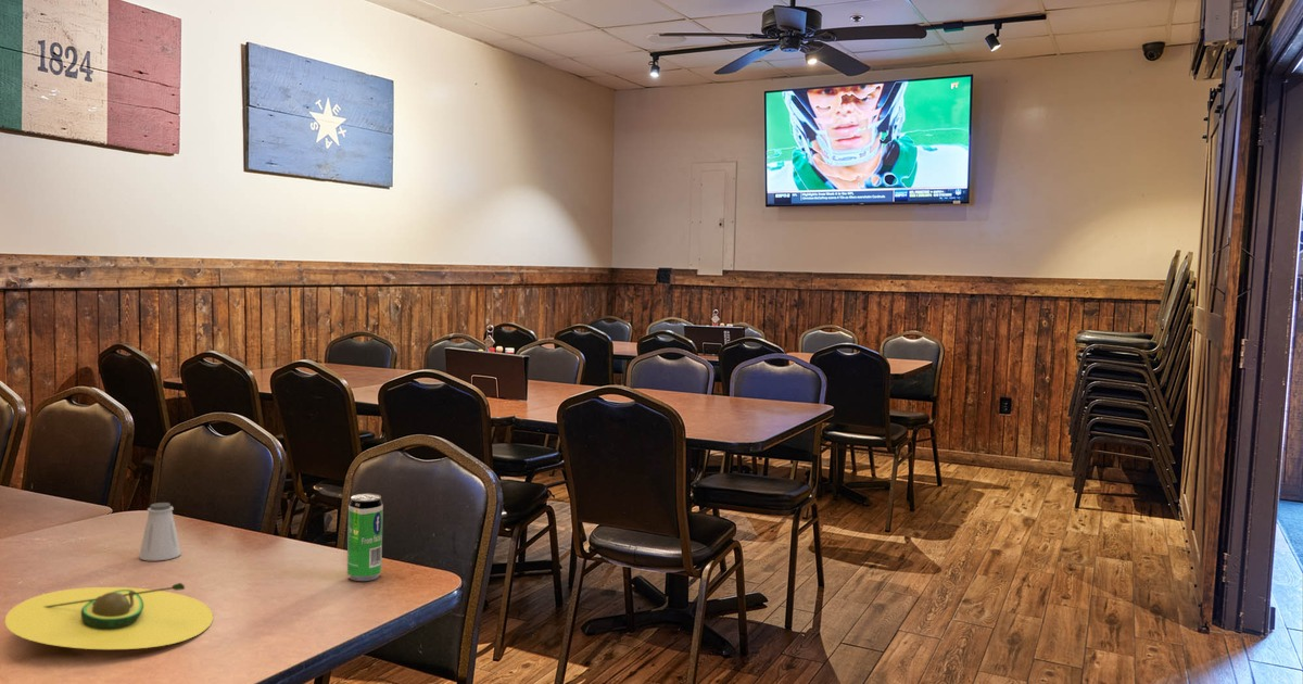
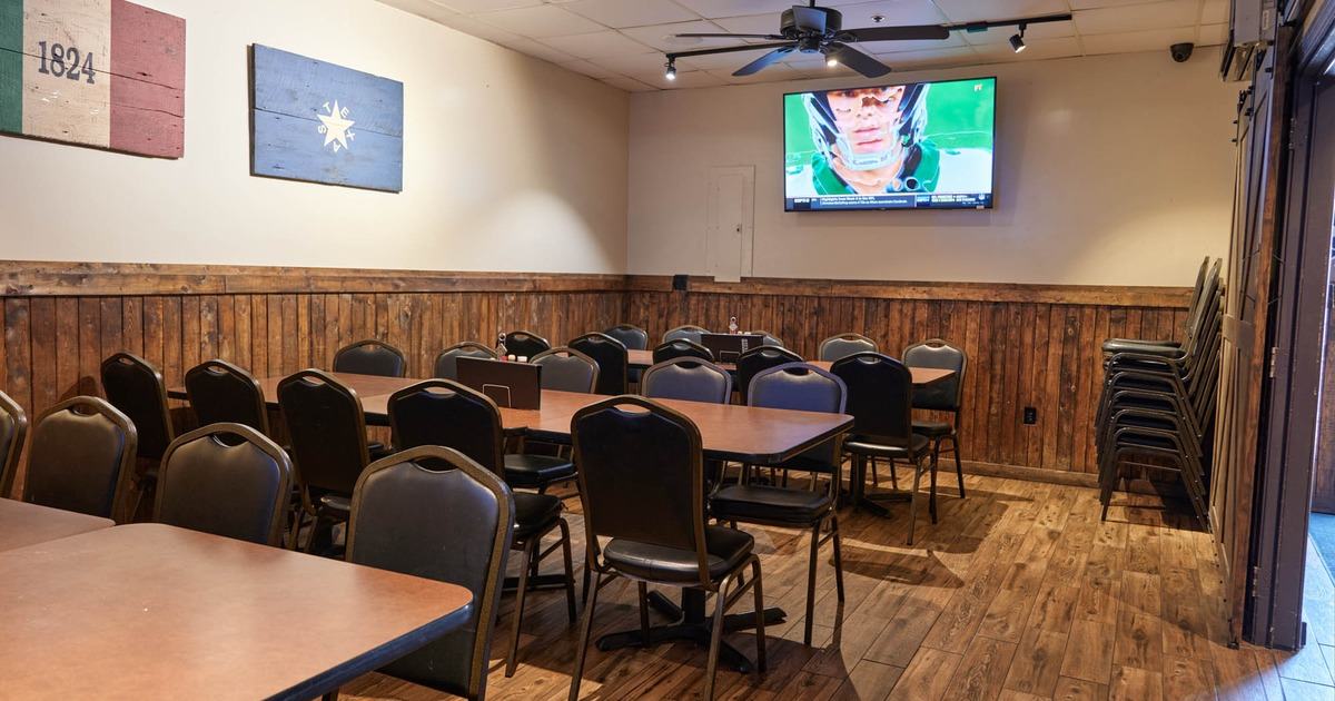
- avocado (114, 605)
- beverage can (365, 536)
- saltshaker (160, 530)
